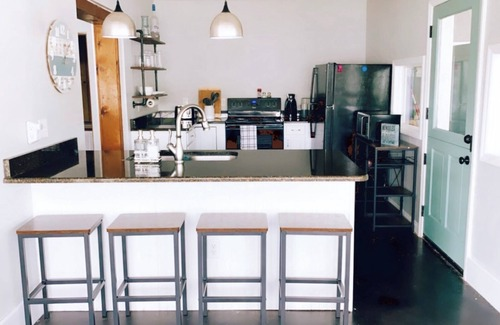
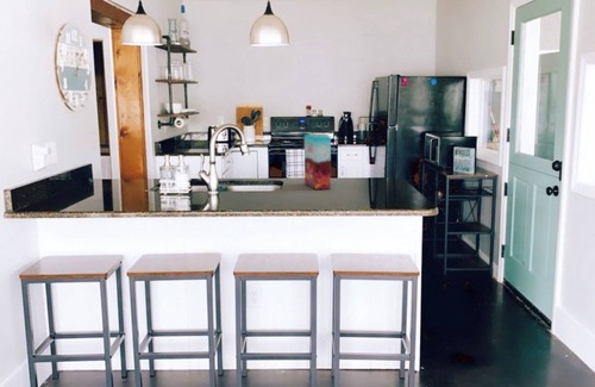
+ cereal box (317, 161)
